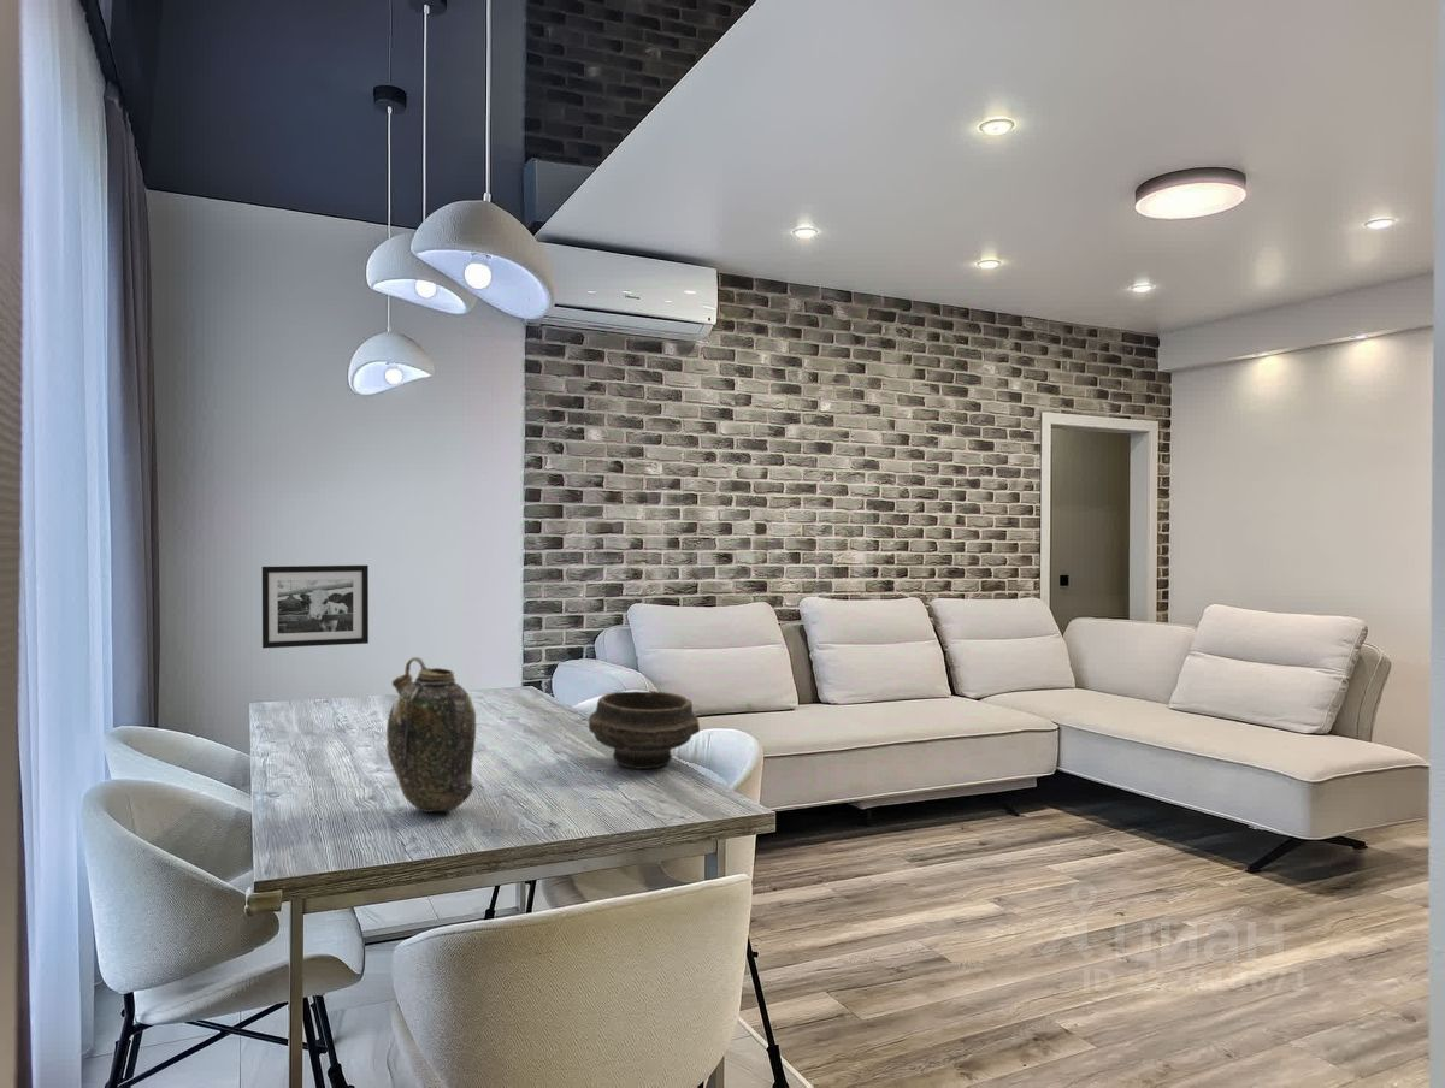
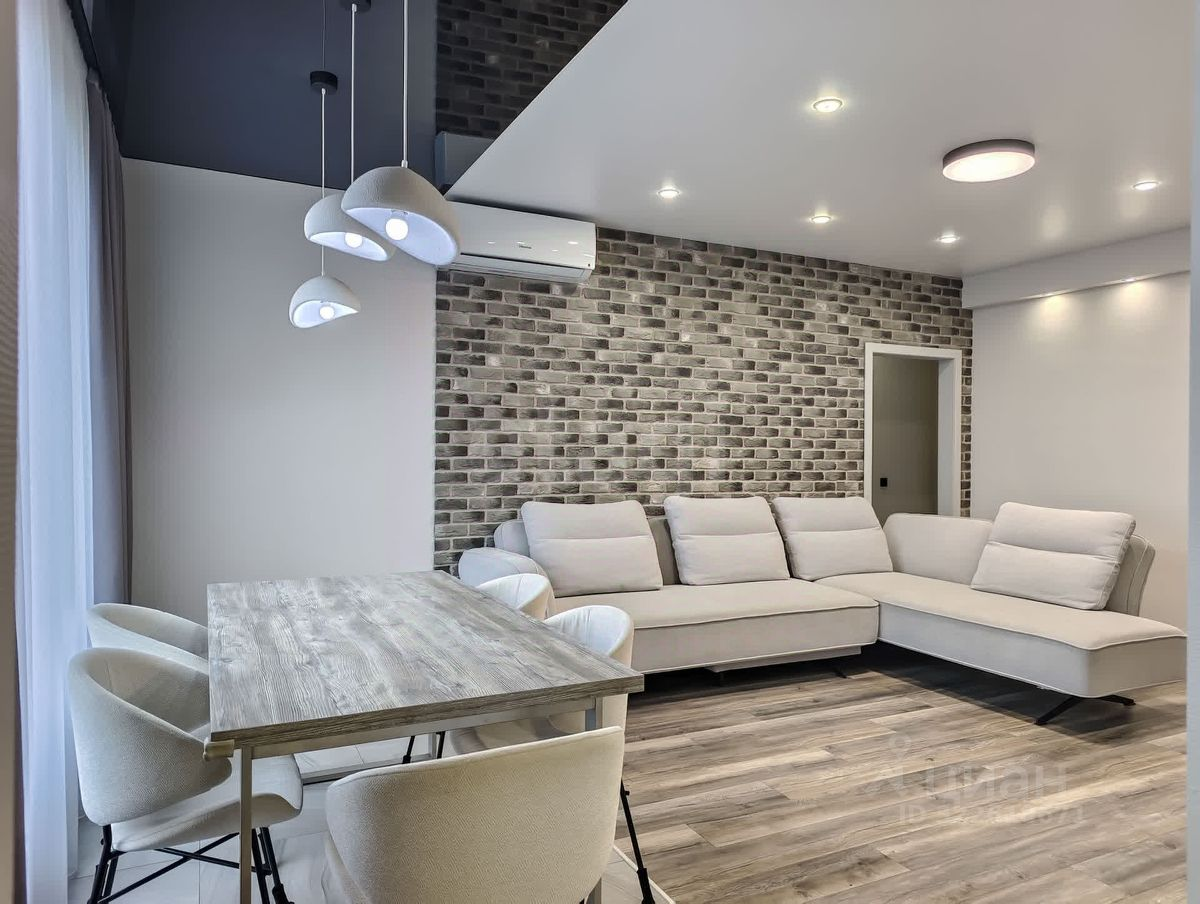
- bowl (642, 729)
- picture frame (315, 605)
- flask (431, 733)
